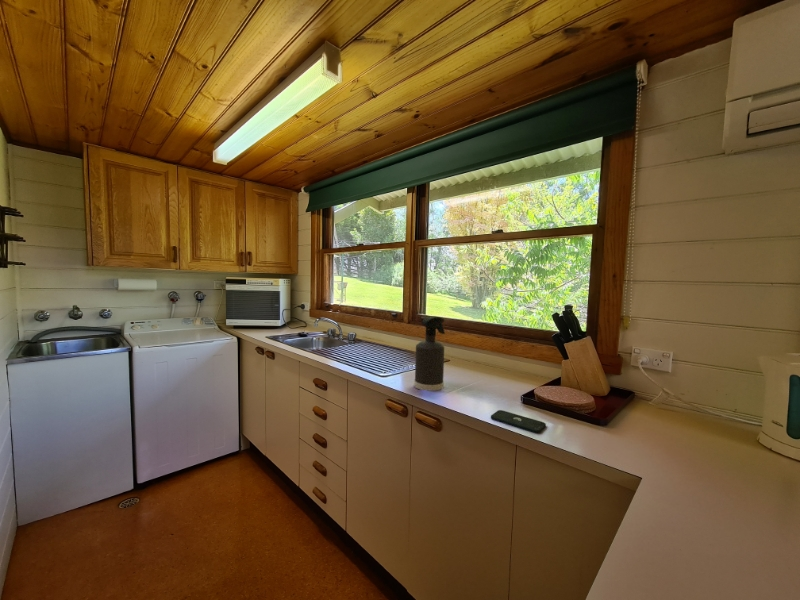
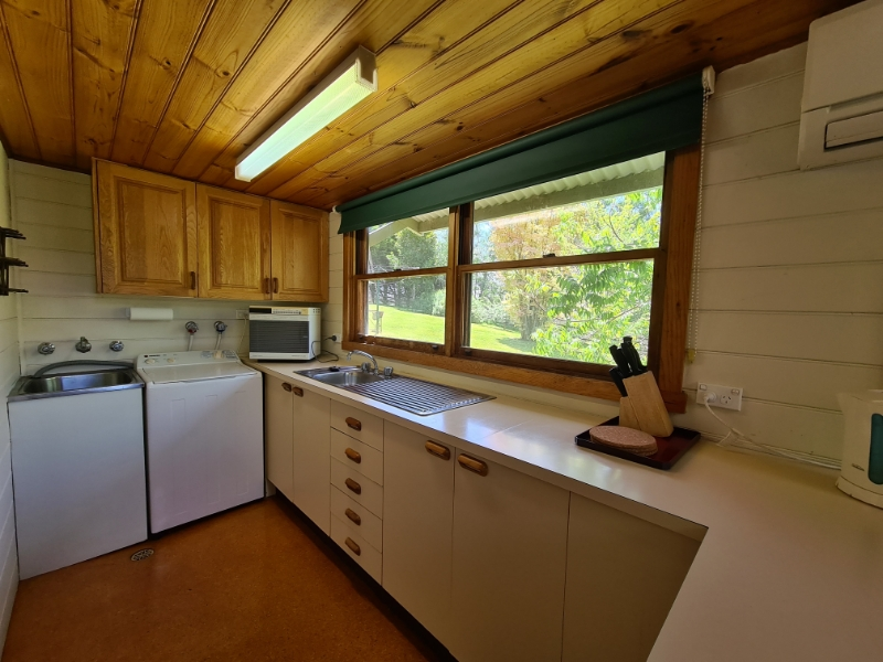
- spray bottle (431, 351)
- smartphone (517, 420)
